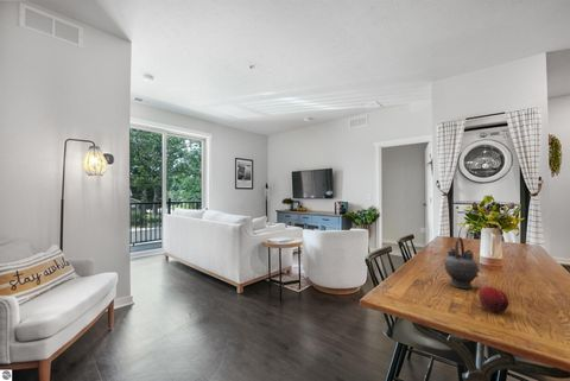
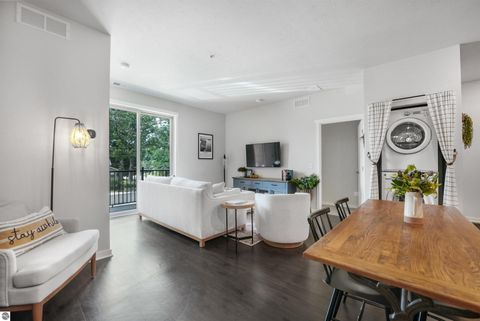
- fruit (492, 298)
- teapot (462, 260)
